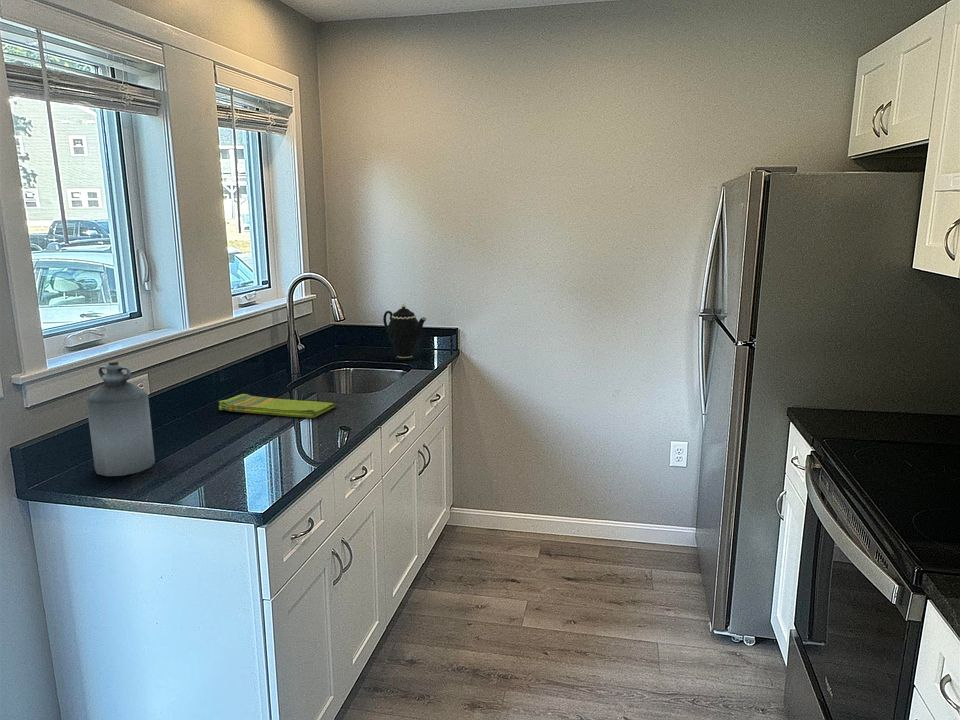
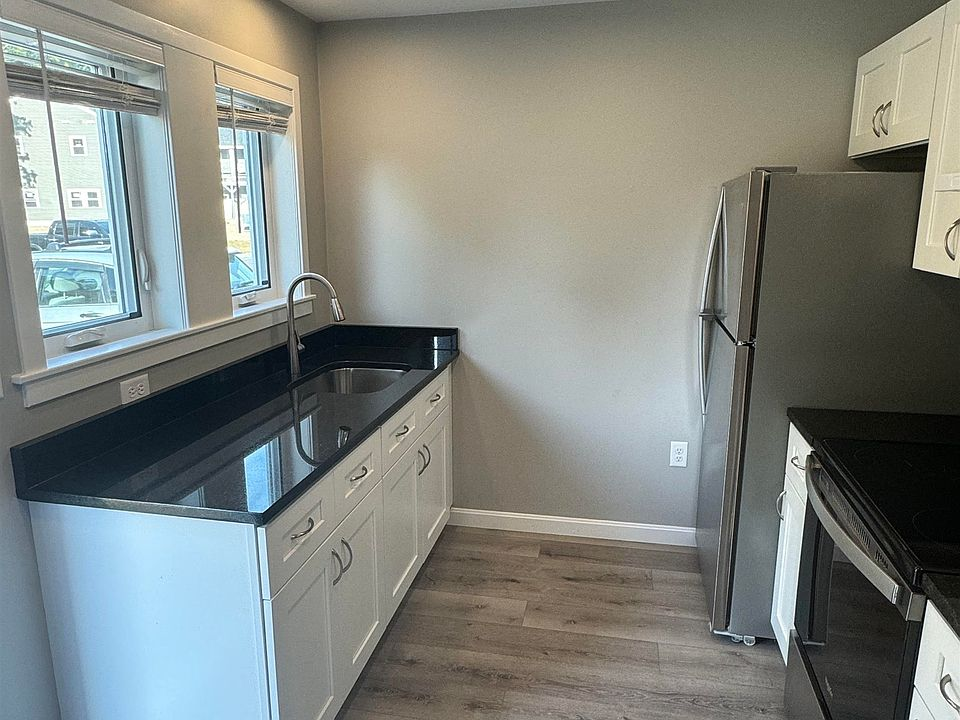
- teapot (404, 331)
- bottle (119, 414)
- dish towel (277, 404)
